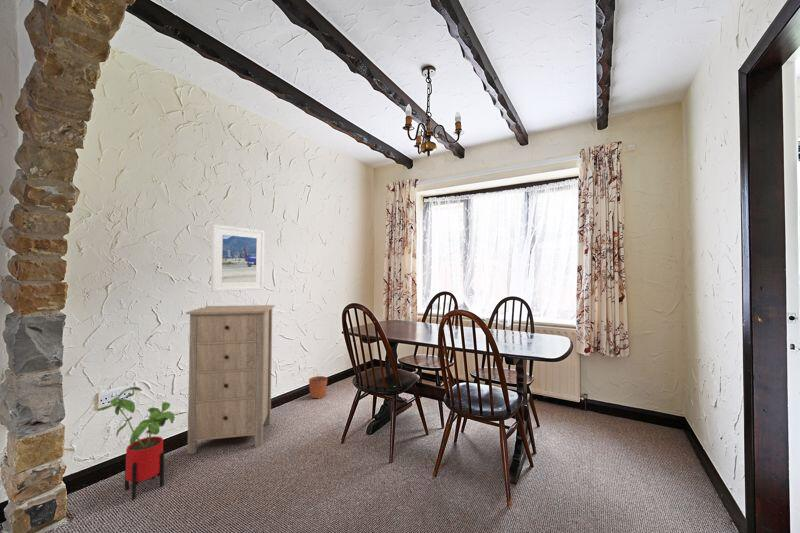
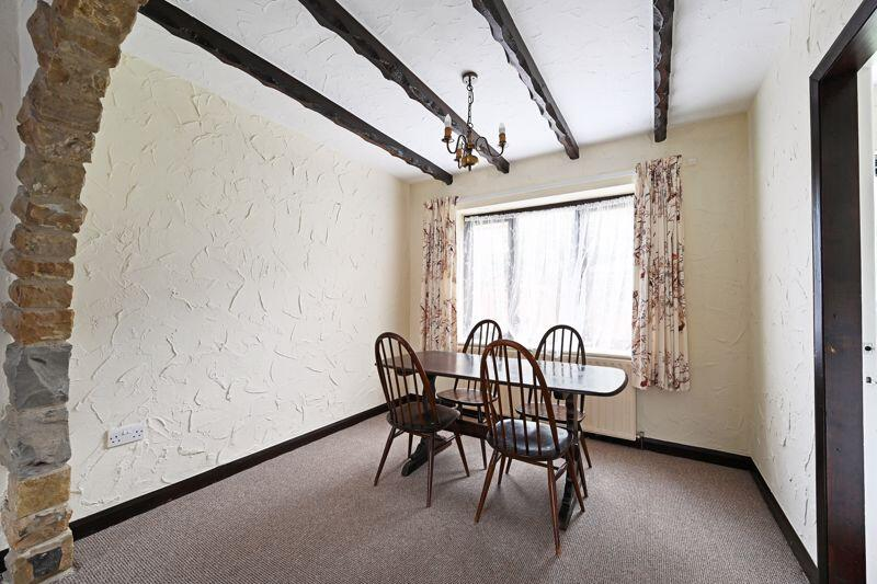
- storage cabinet (233, 372)
- house plant (143, 438)
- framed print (239, 259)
- plant pot (318, 383)
